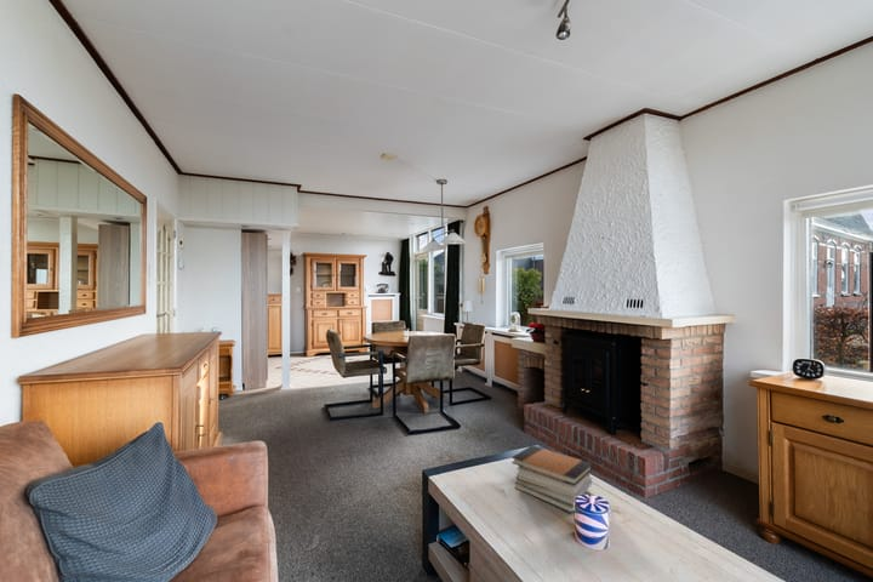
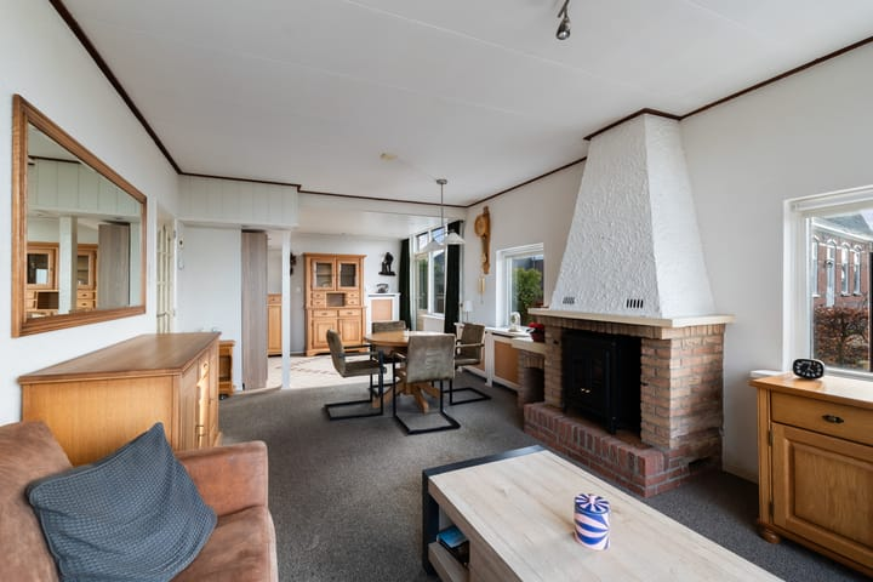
- book stack (552, 477)
